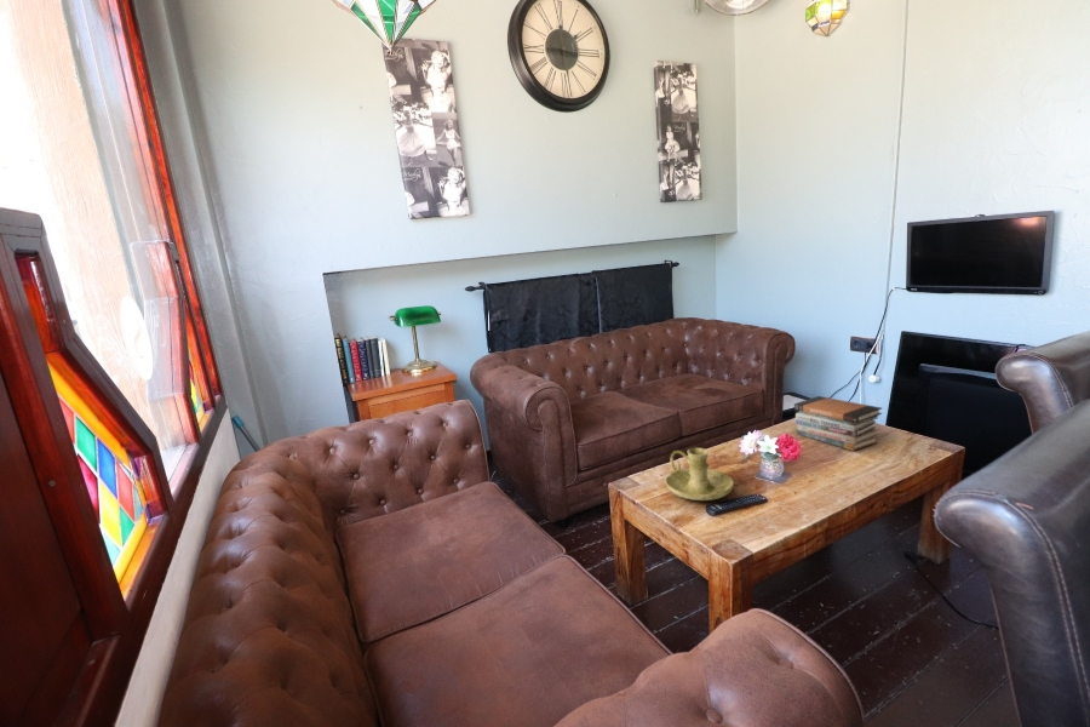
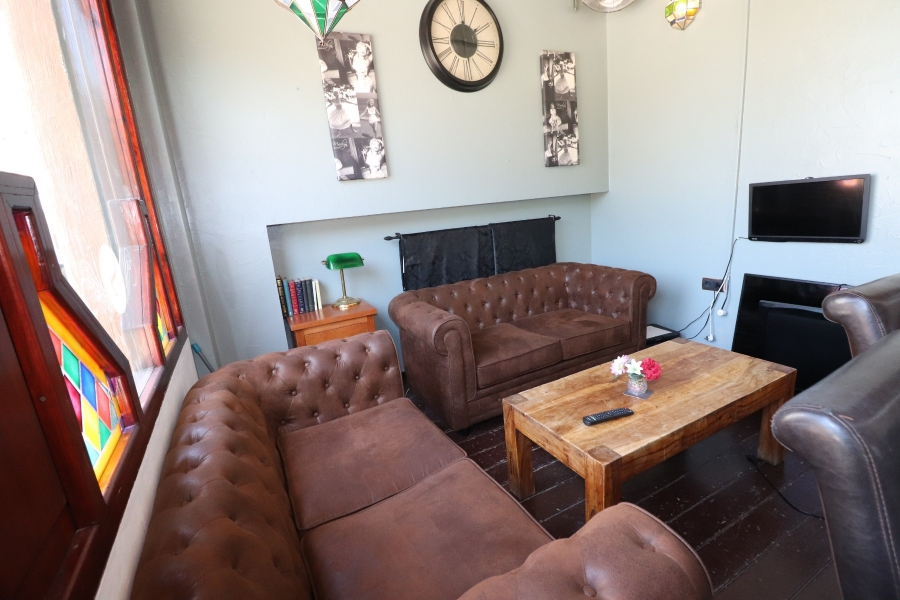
- candle holder (693, 469)
- book stack (834, 422)
